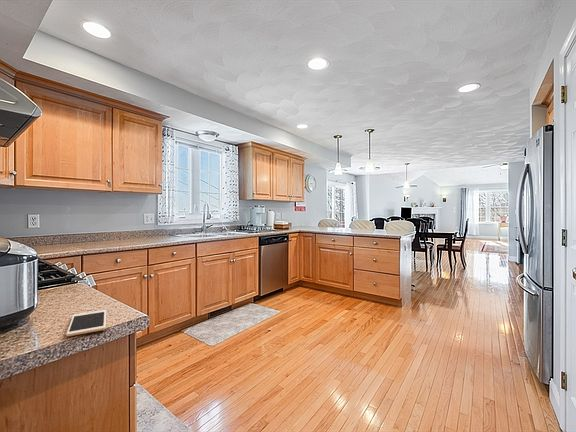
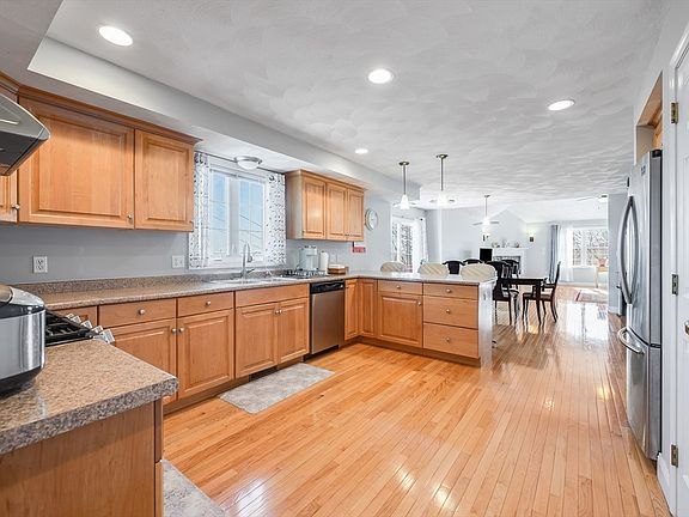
- cell phone (88, 321)
